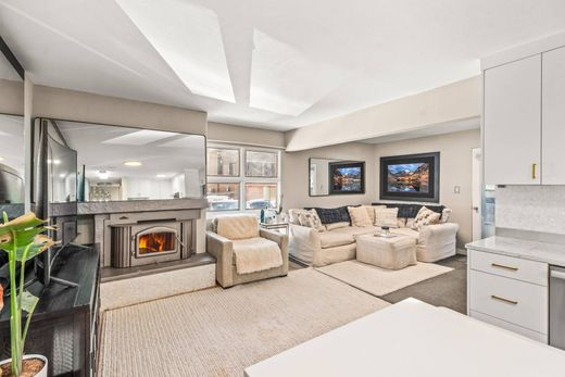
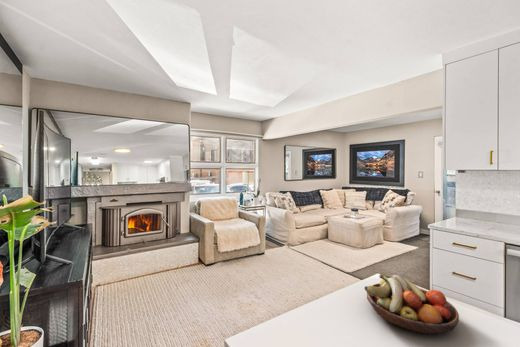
+ fruit bowl (408, 297)
